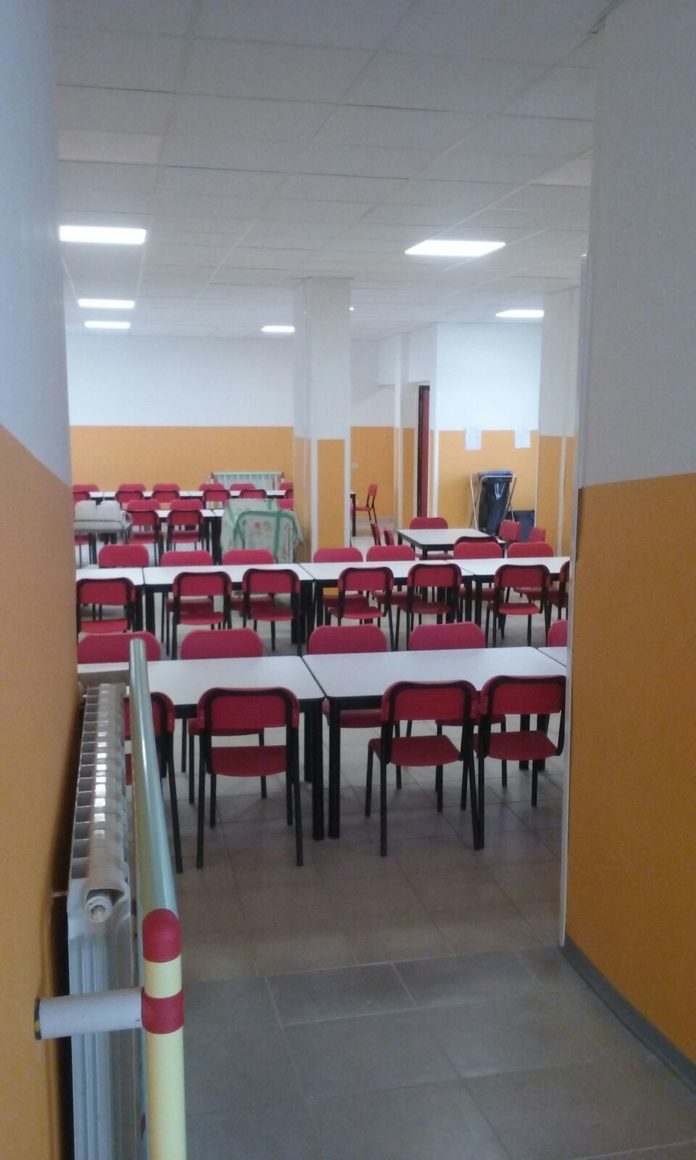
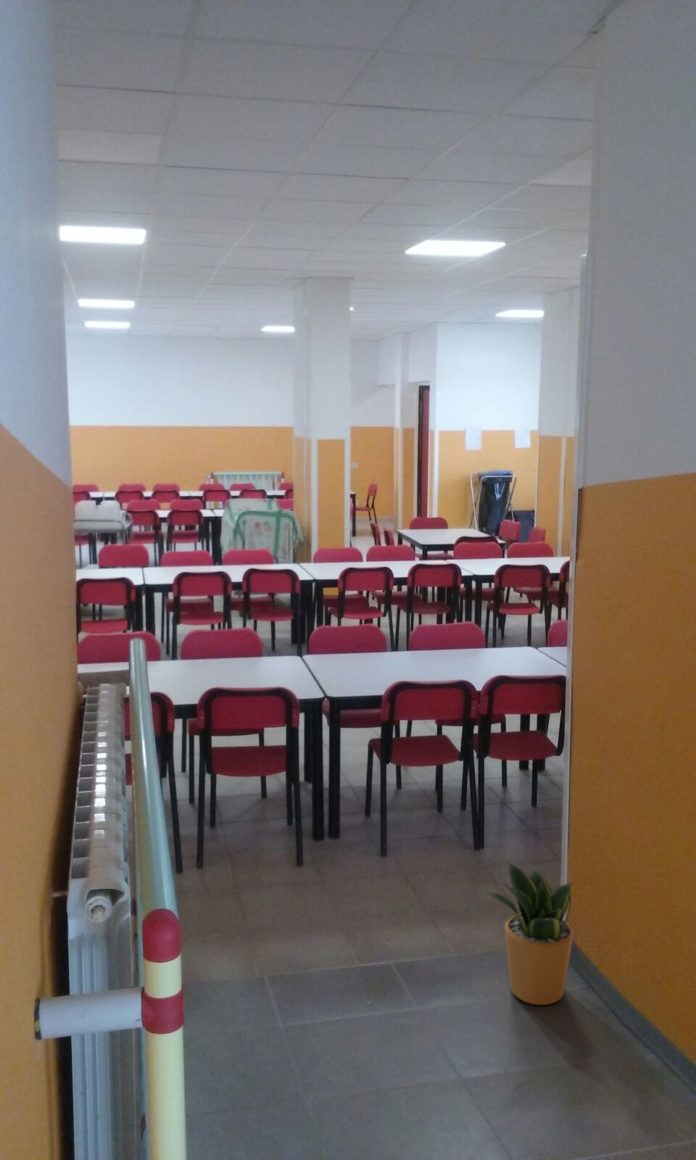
+ potted plant (533, 937)
